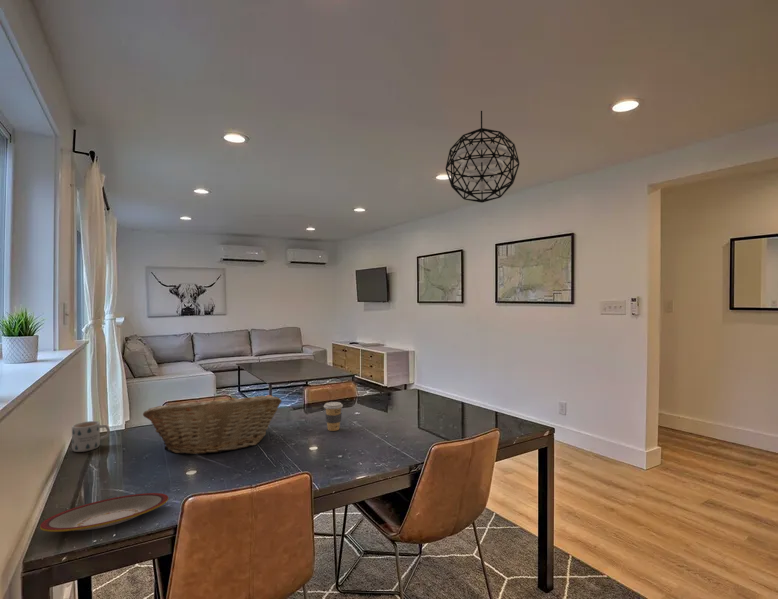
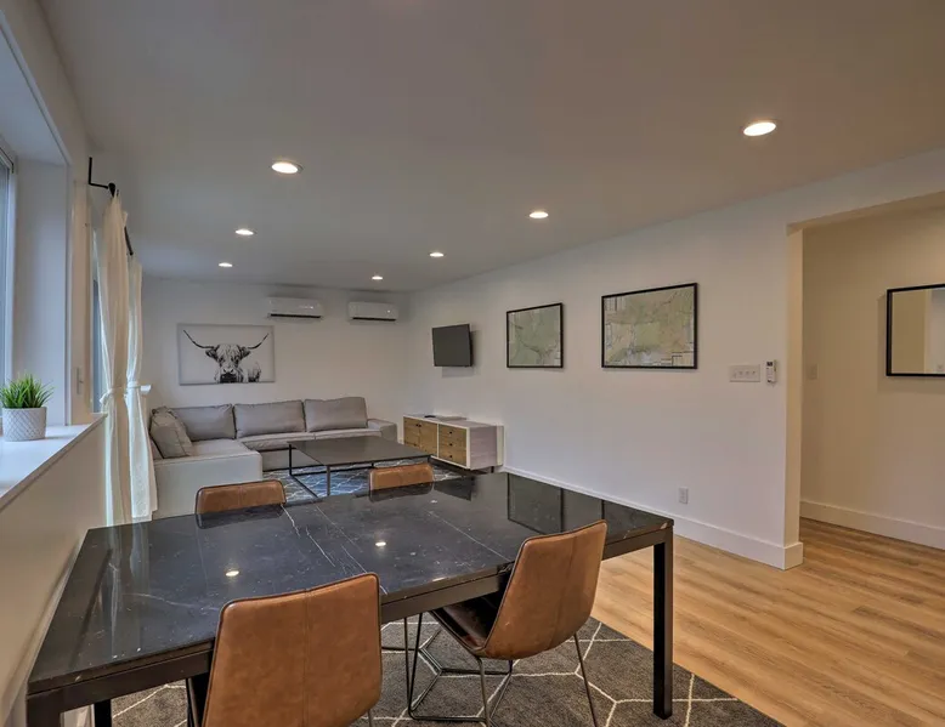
- fruit basket (216, 417)
- mug (91, 435)
- plate (108, 514)
- pendant light (481, 156)
- coffee cup (333, 416)
